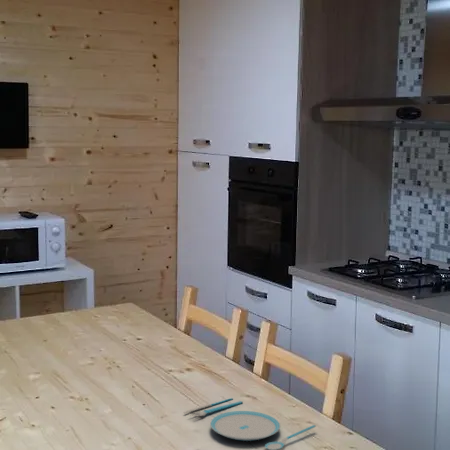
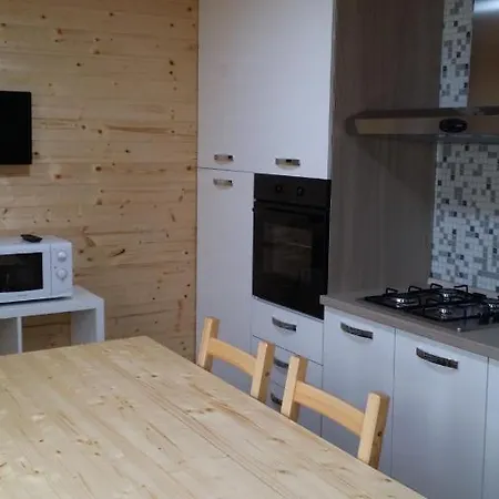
- plate (245, 421)
